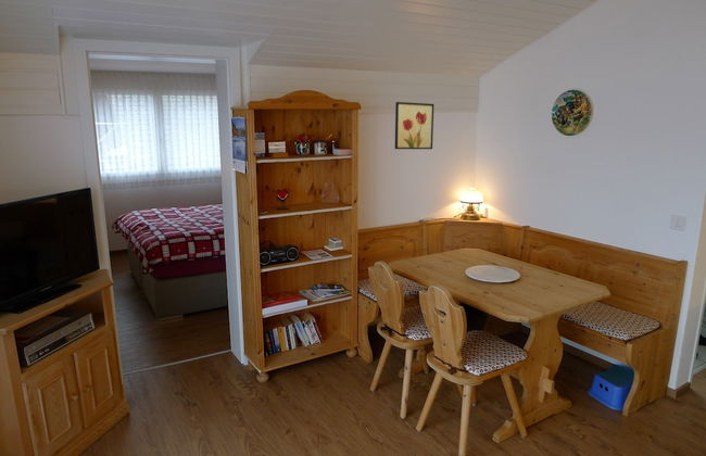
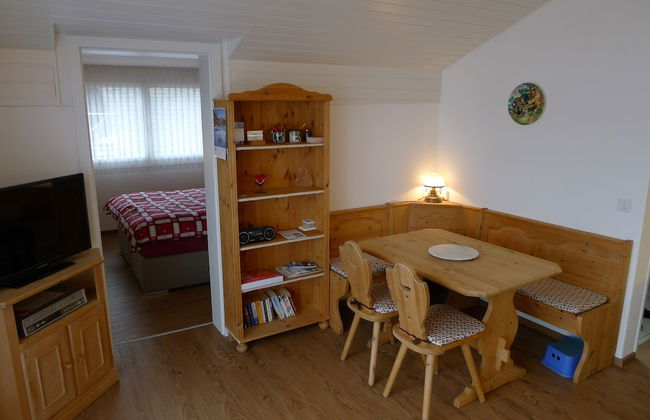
- wall art (414, 126)
